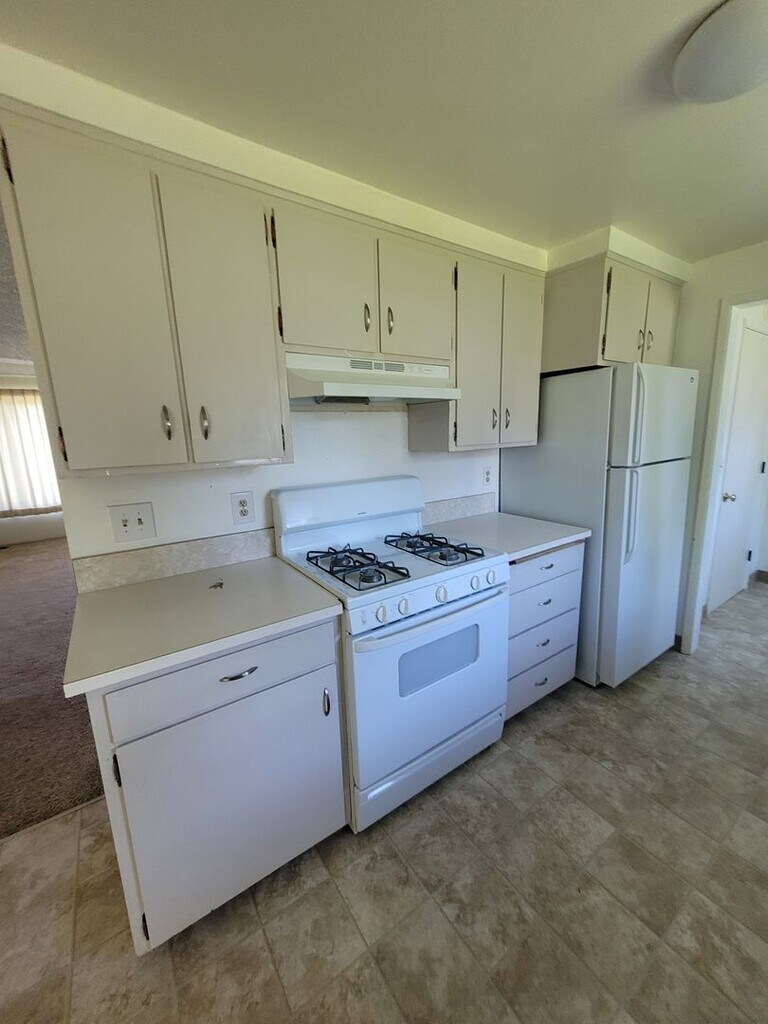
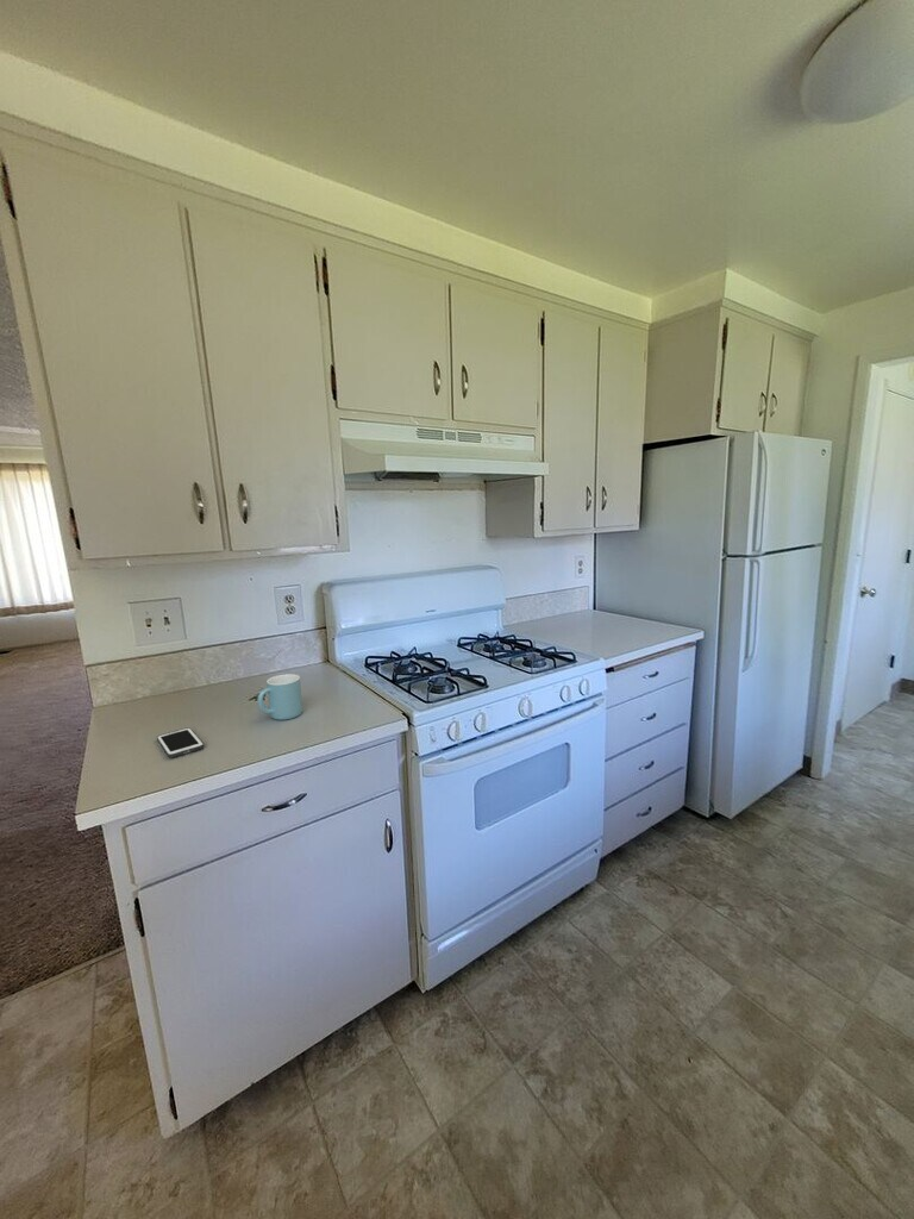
+ cell phone (180, 742)
+ mug (278, 698)
